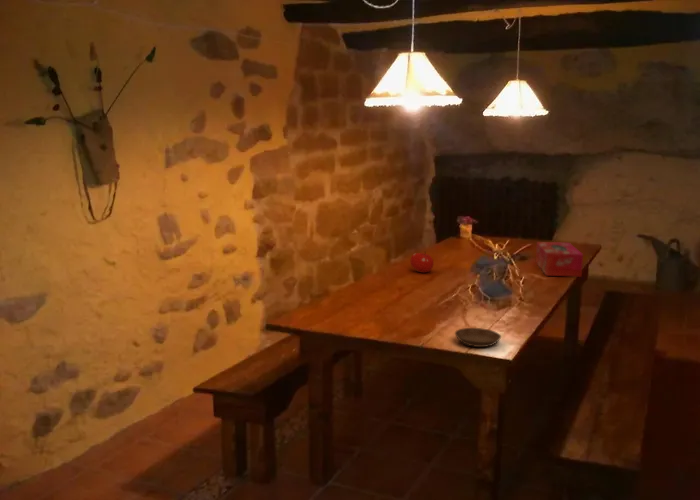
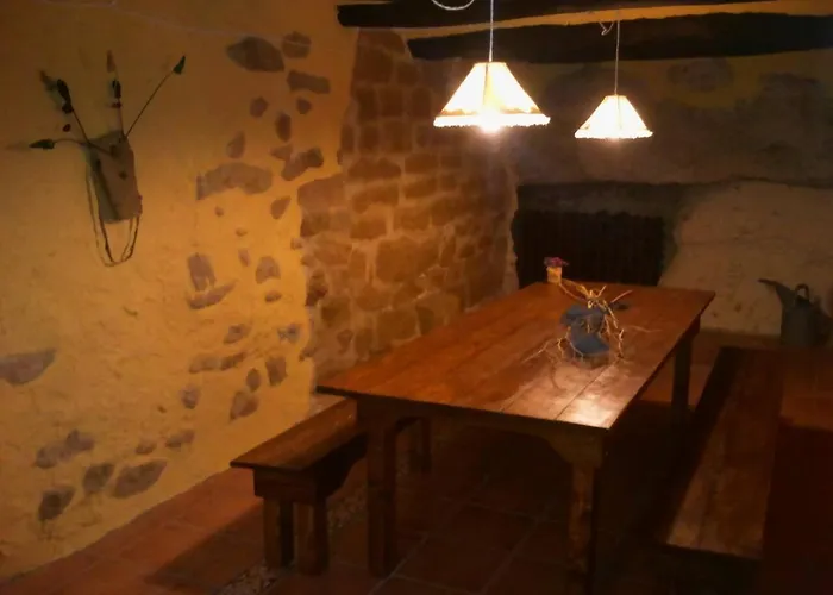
- saucer (477, 338)
- tissue box (558, 258)
- fruit (421, 261)
